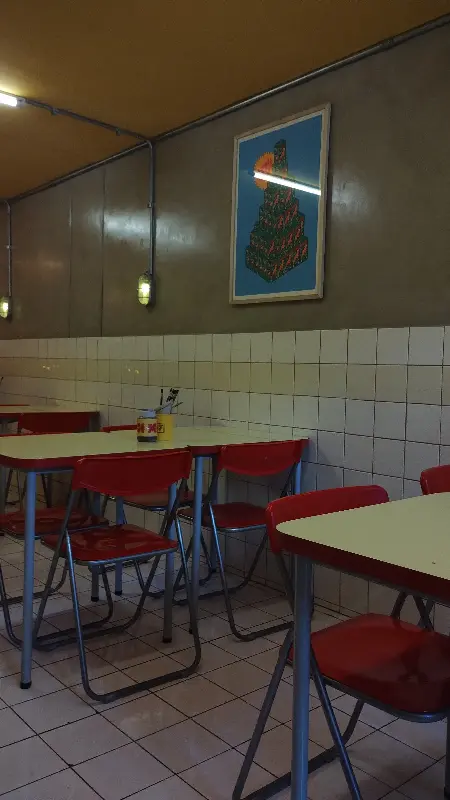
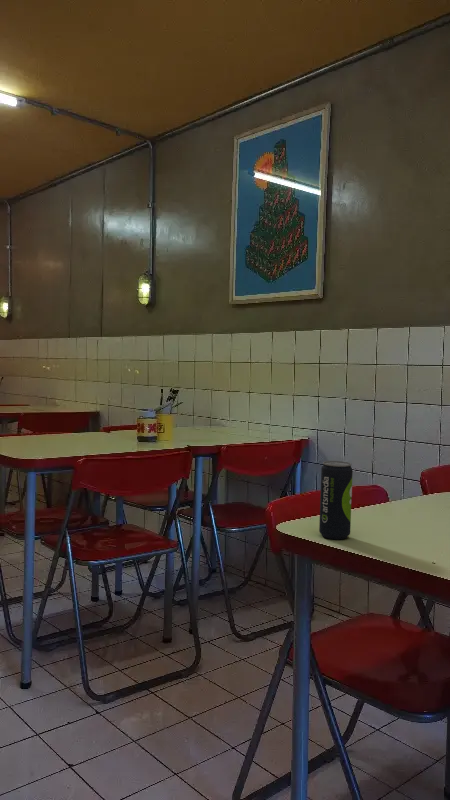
+ beverage can (335, 499)
